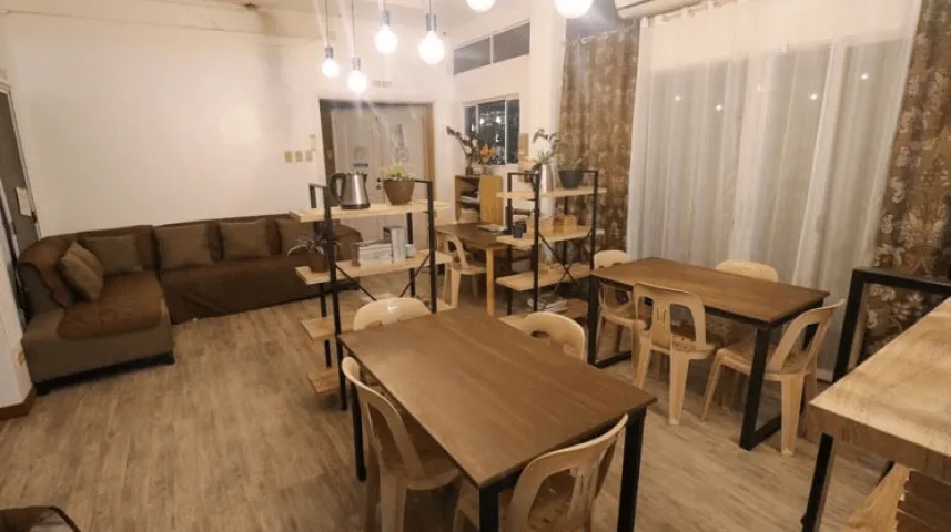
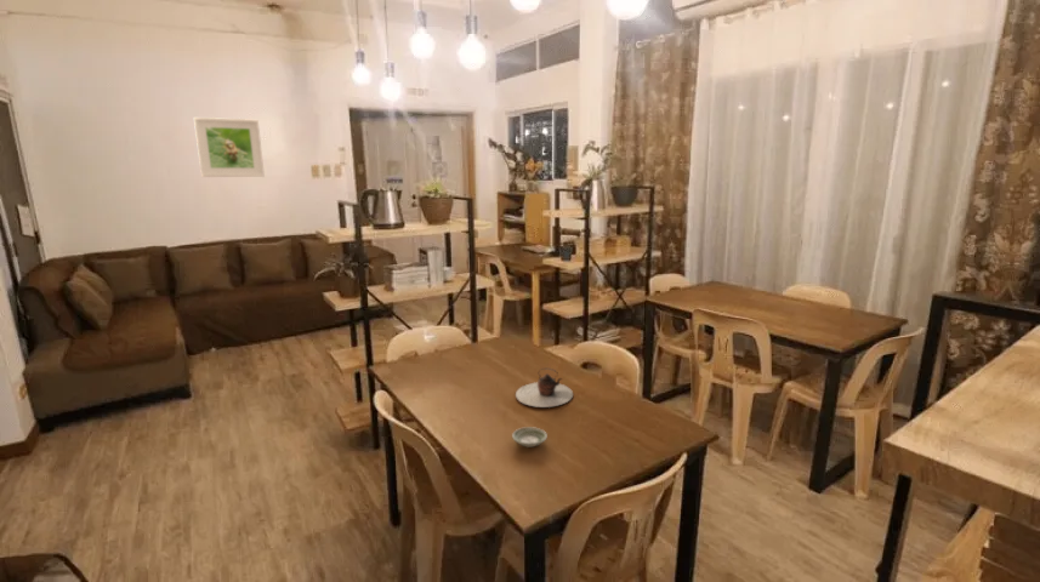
+ teapot (544, 381)
+ saucer (529, 438)
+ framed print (229, 148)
